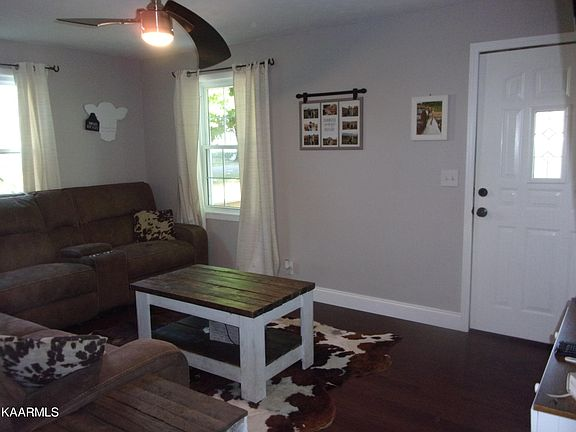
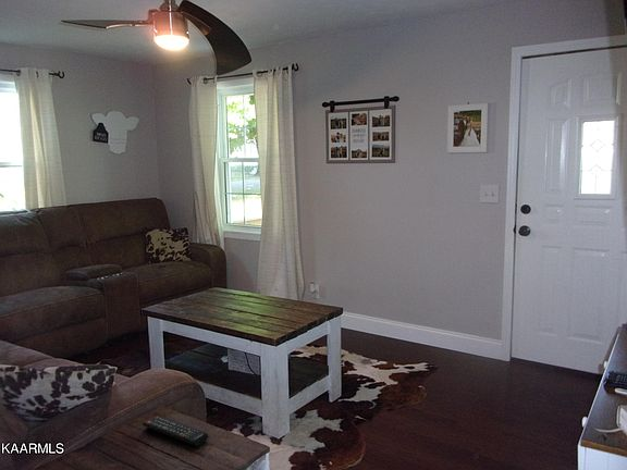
+ remote control (174, 430)
